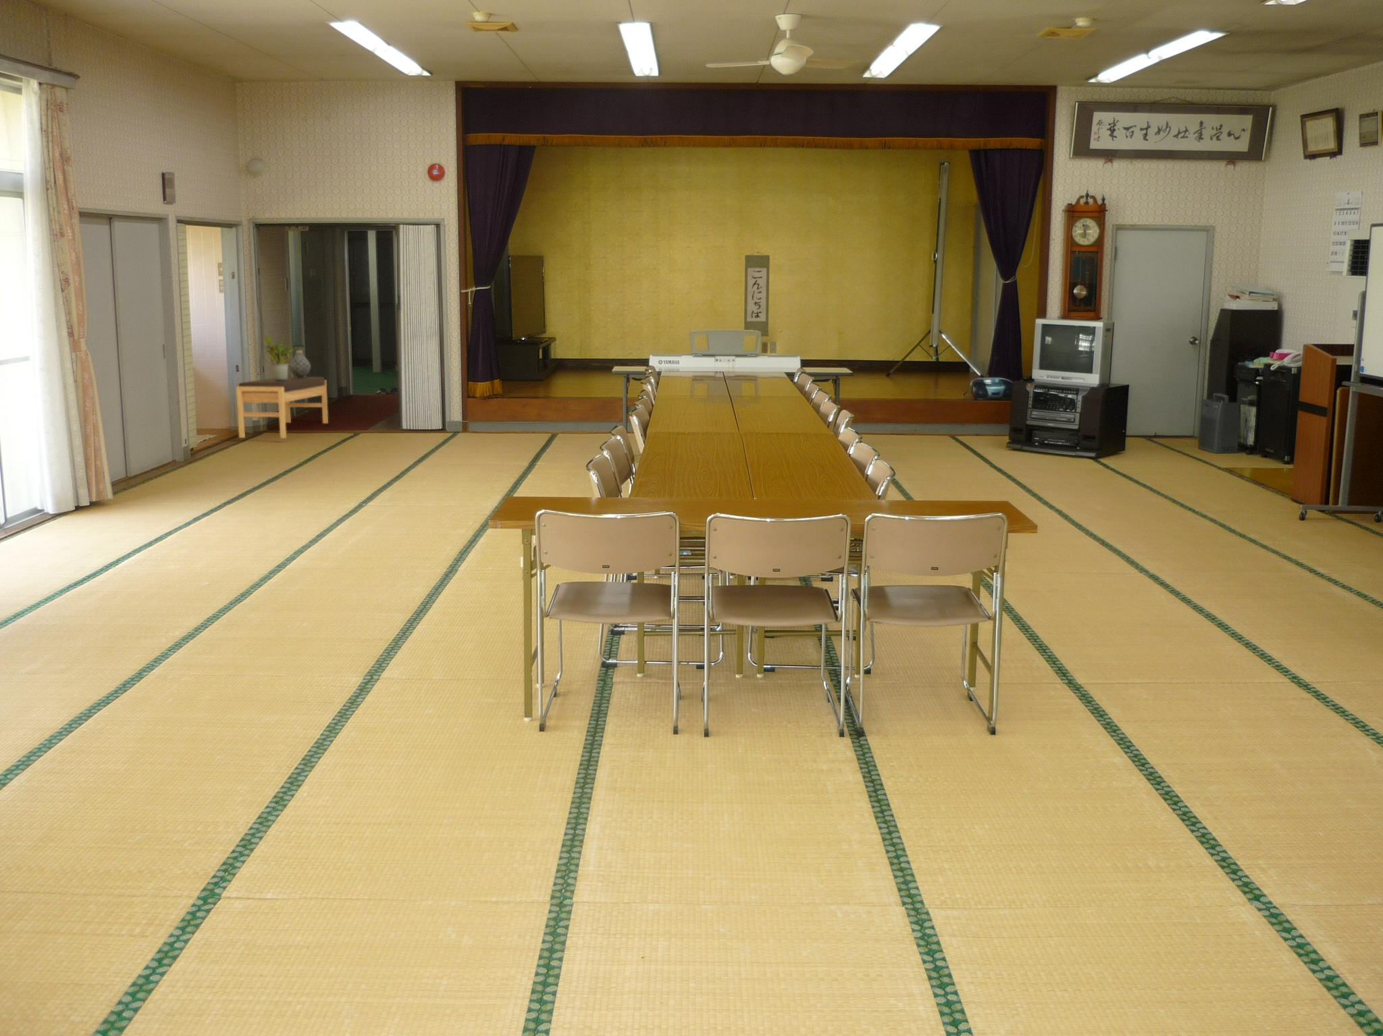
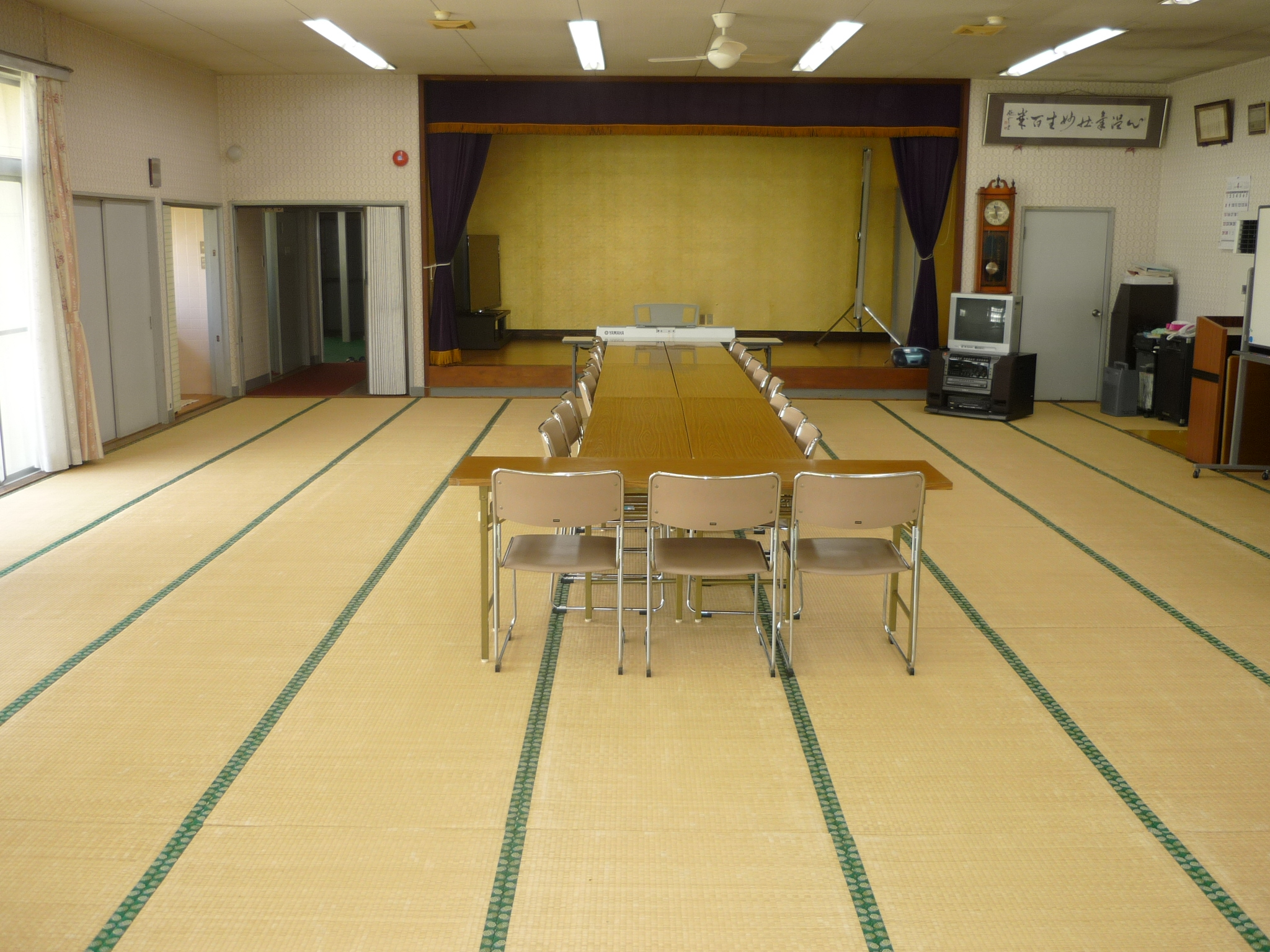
- potted plant (276, 357)
- vase (299, 361)
- bench (284, 405)
- wall scroll (757, 294)
